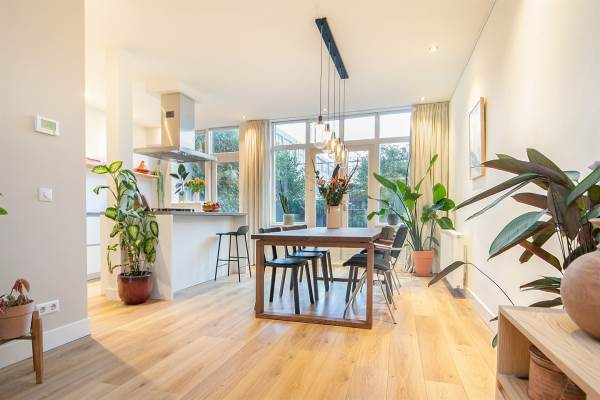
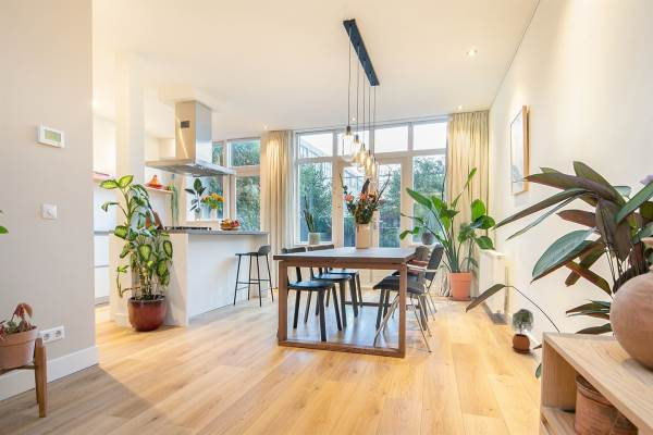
+ potted plant (522, 328)
